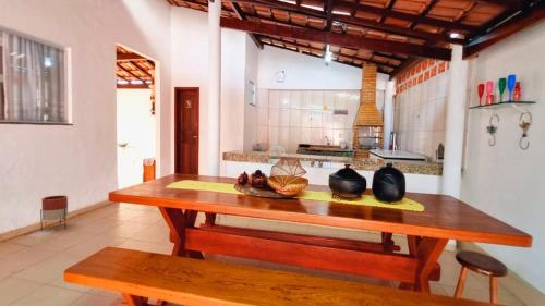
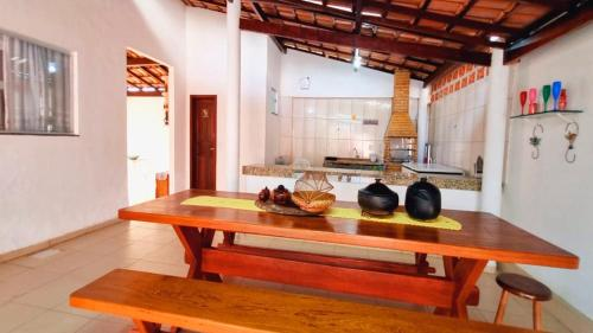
- planter (56, 212)
